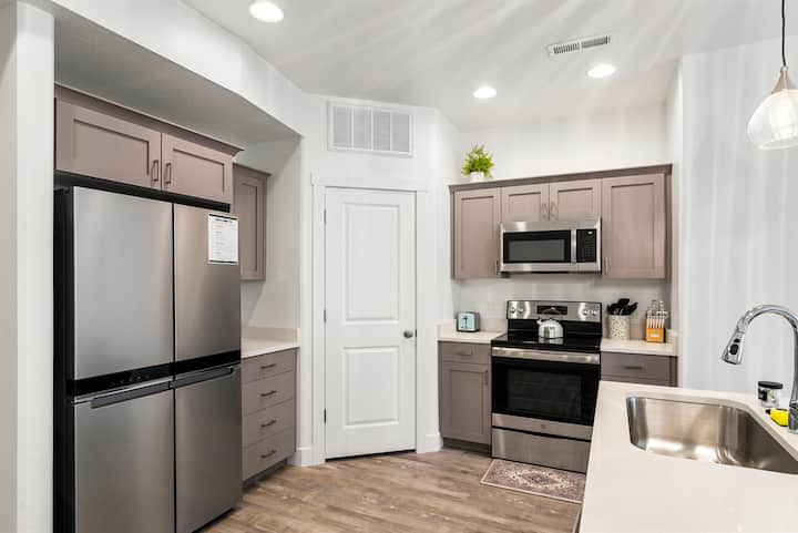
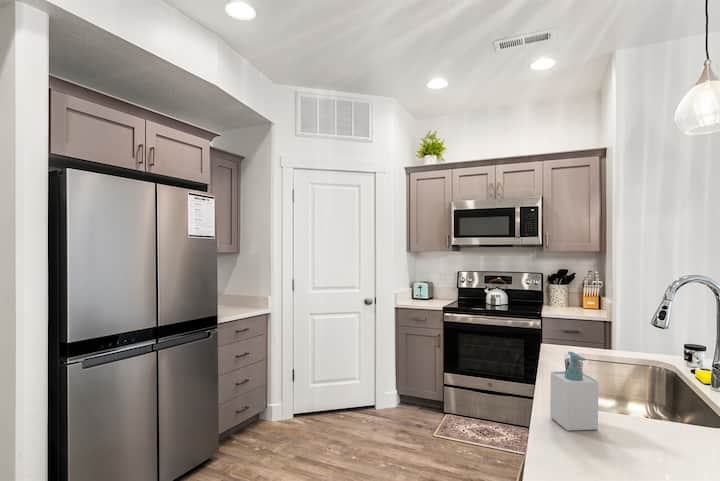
+ soap bottle (573, 388)
